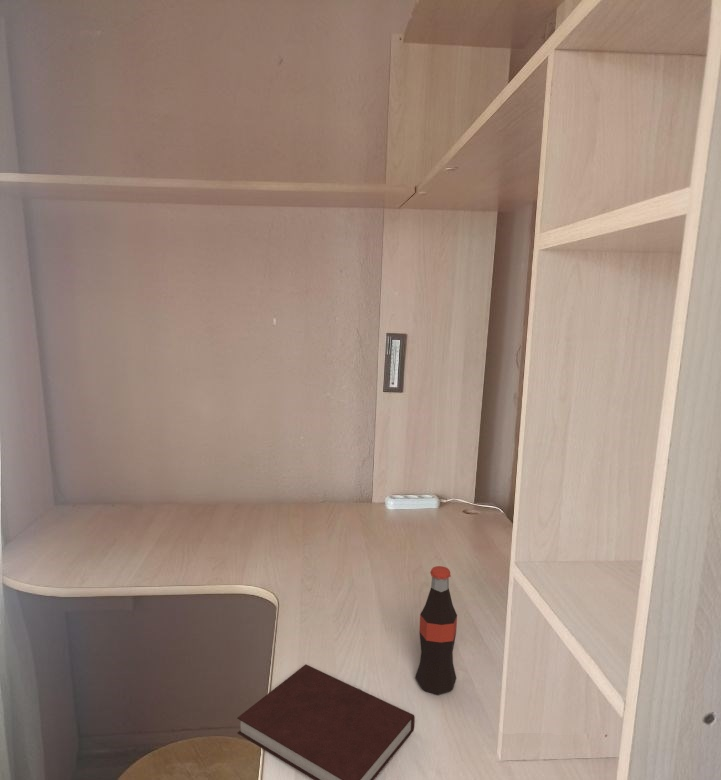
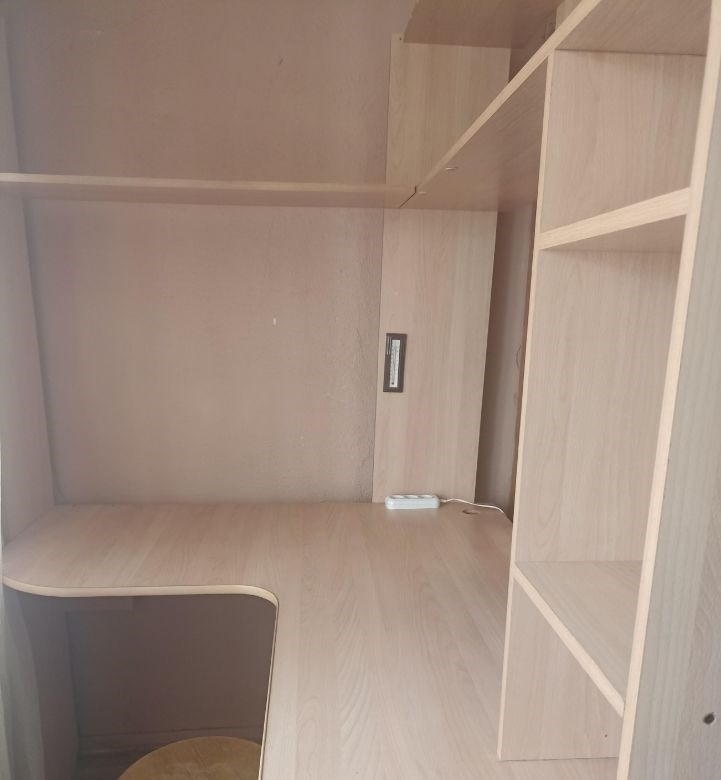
- bottle (438, 626)
- notebook (326, 723)
